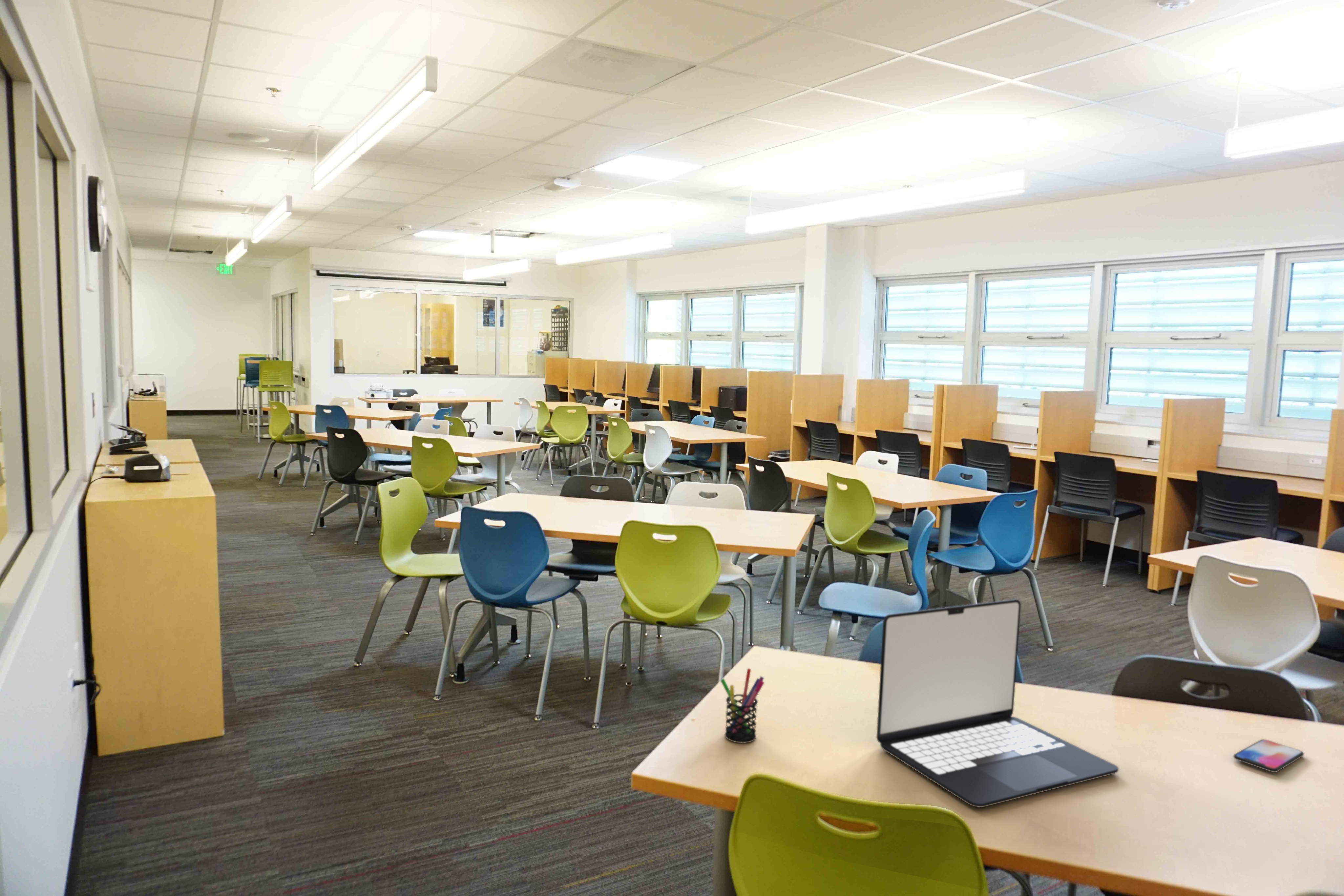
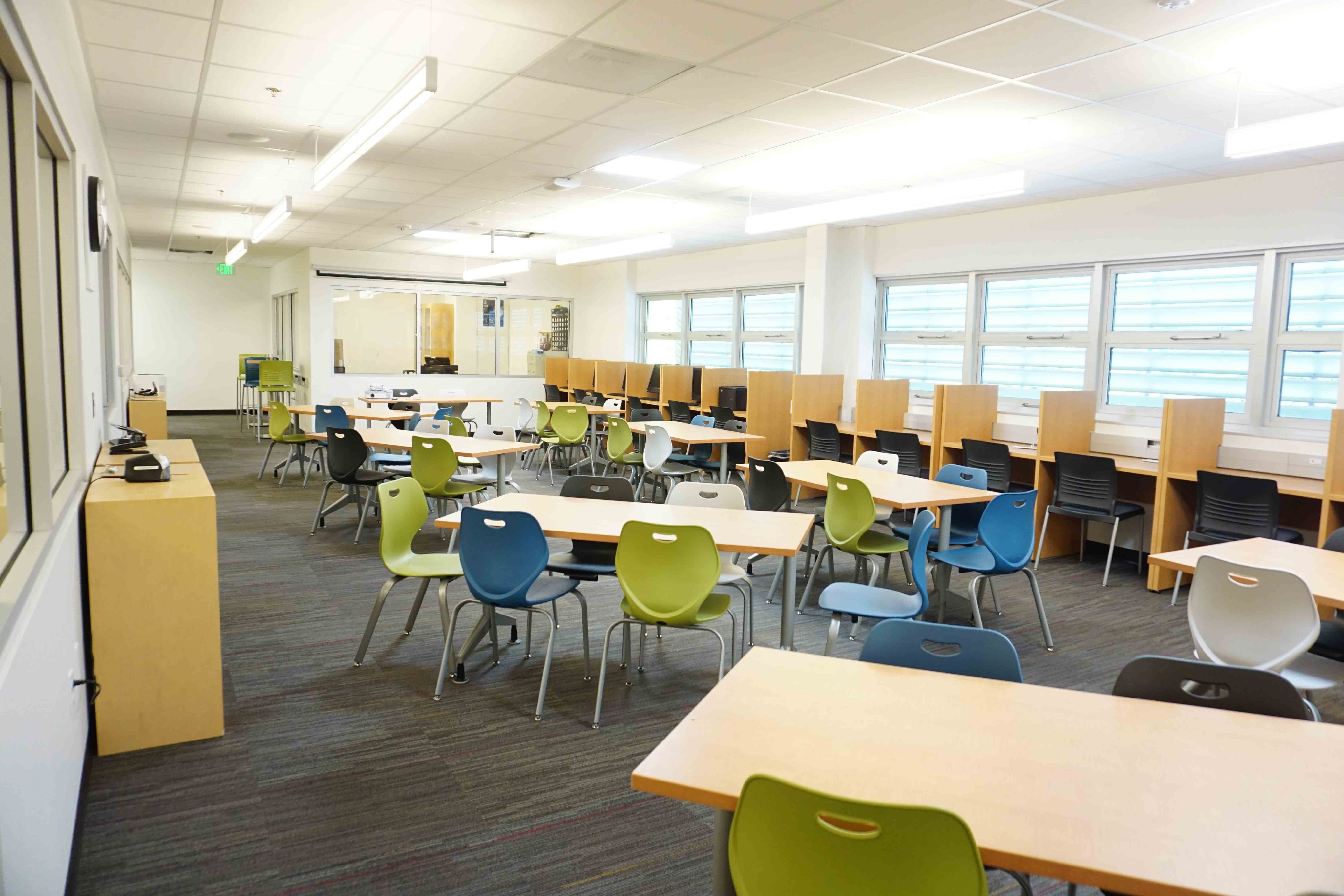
- pen holder (739, 703)
- laptop (1000, 693)
- smartphone (1269, 755)
